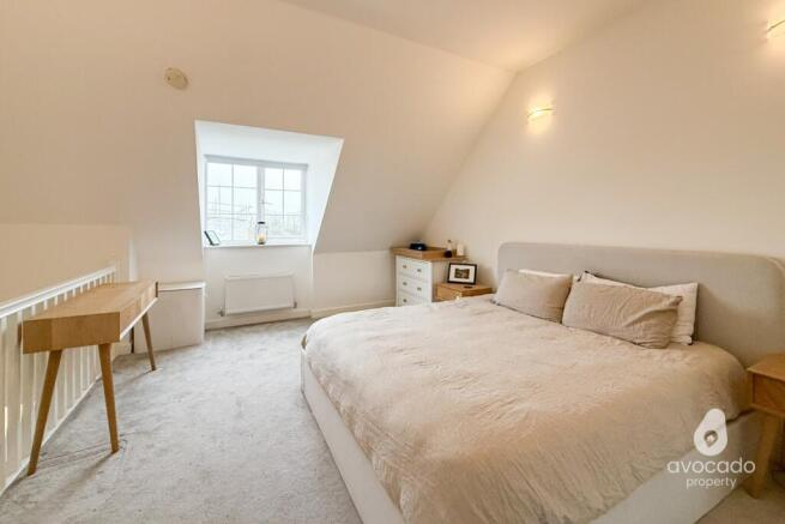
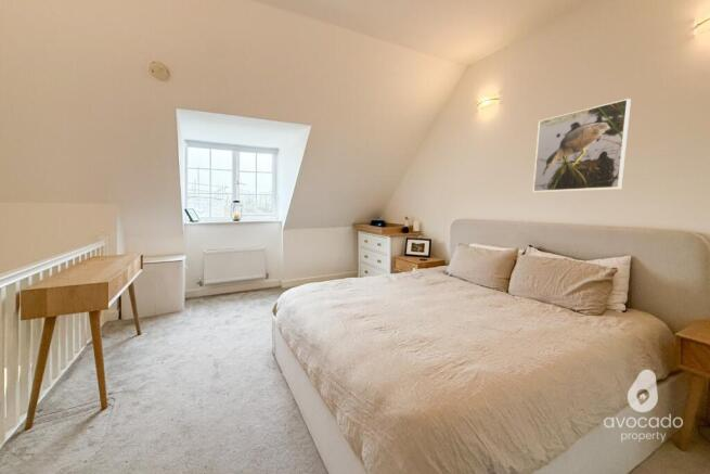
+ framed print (576, 151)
